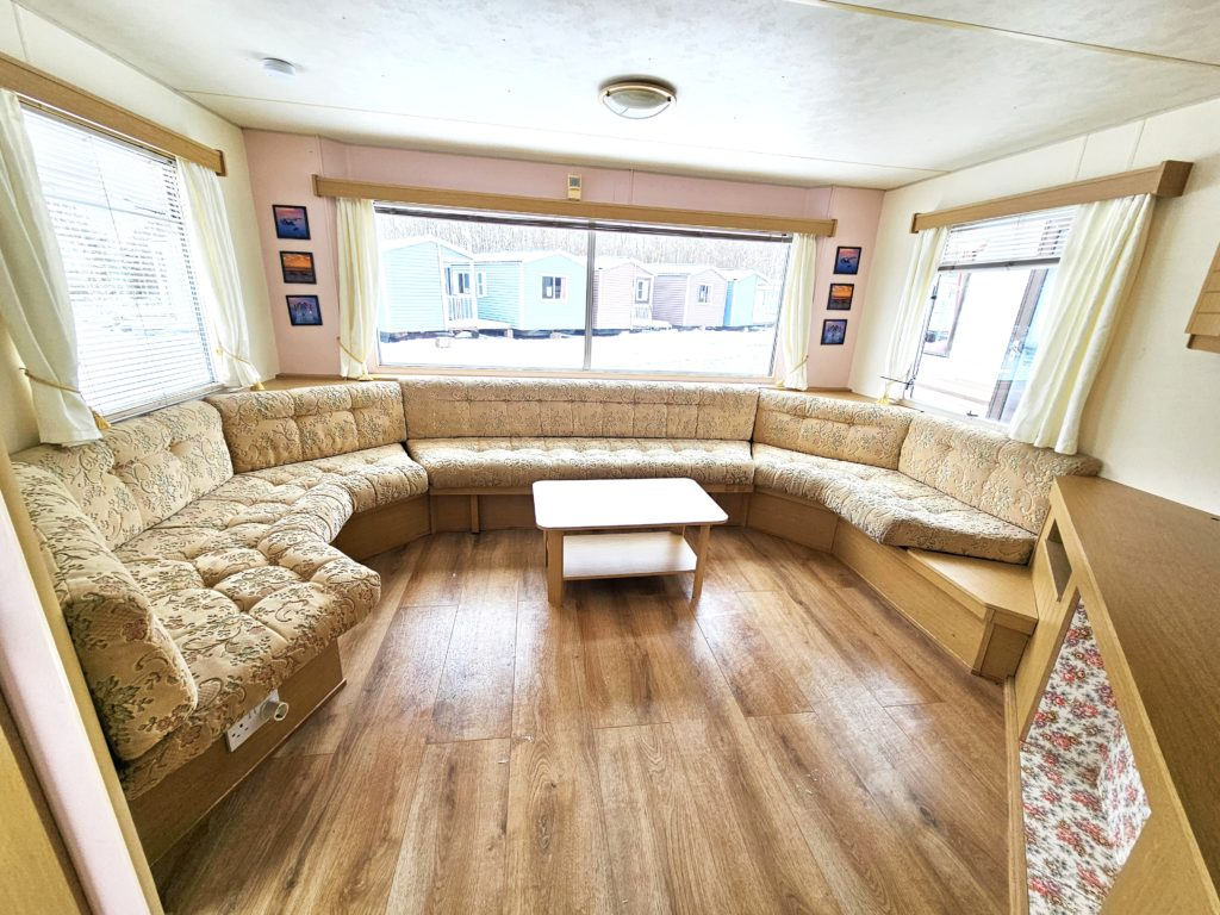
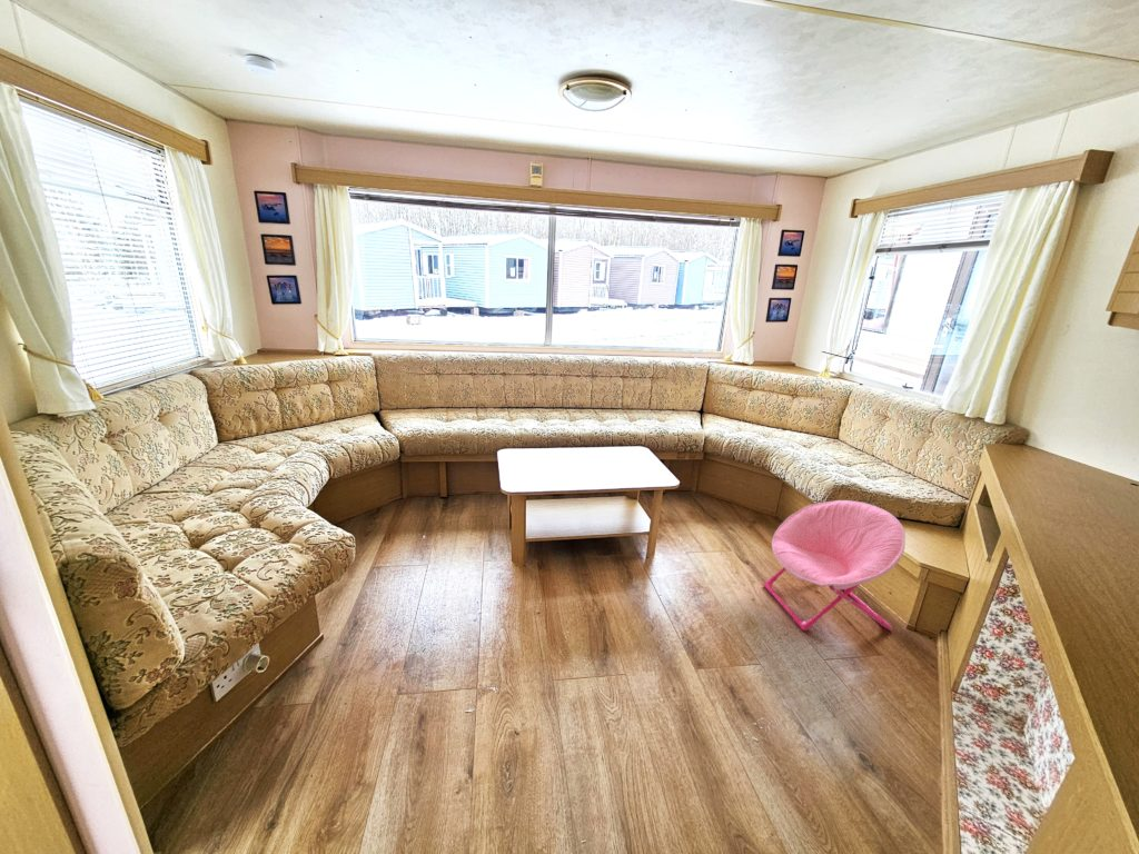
+ chair (829, 559)
